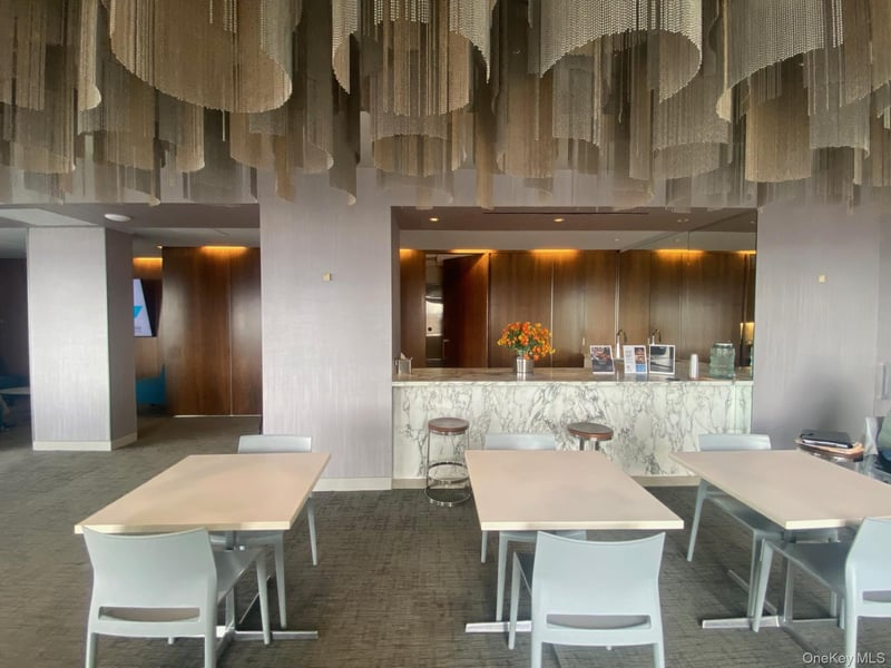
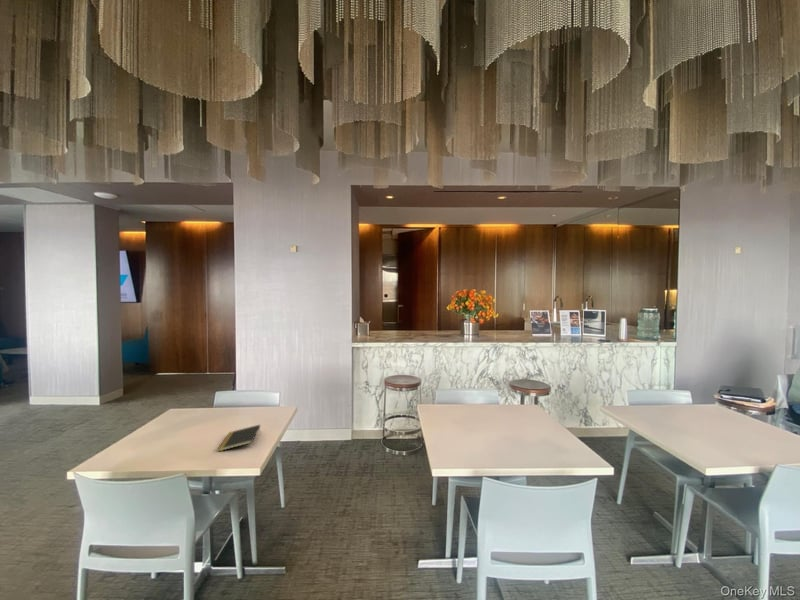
+ notepad (240, 437)
